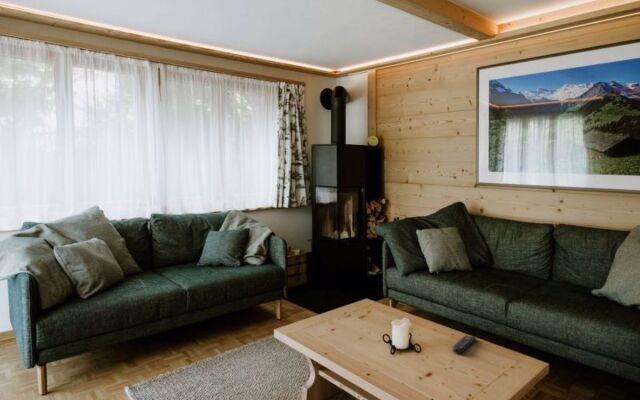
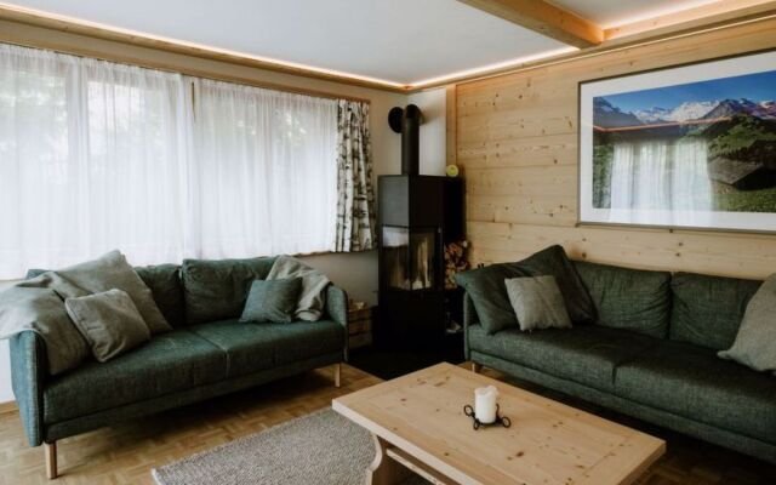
- remote control (464, 343)
